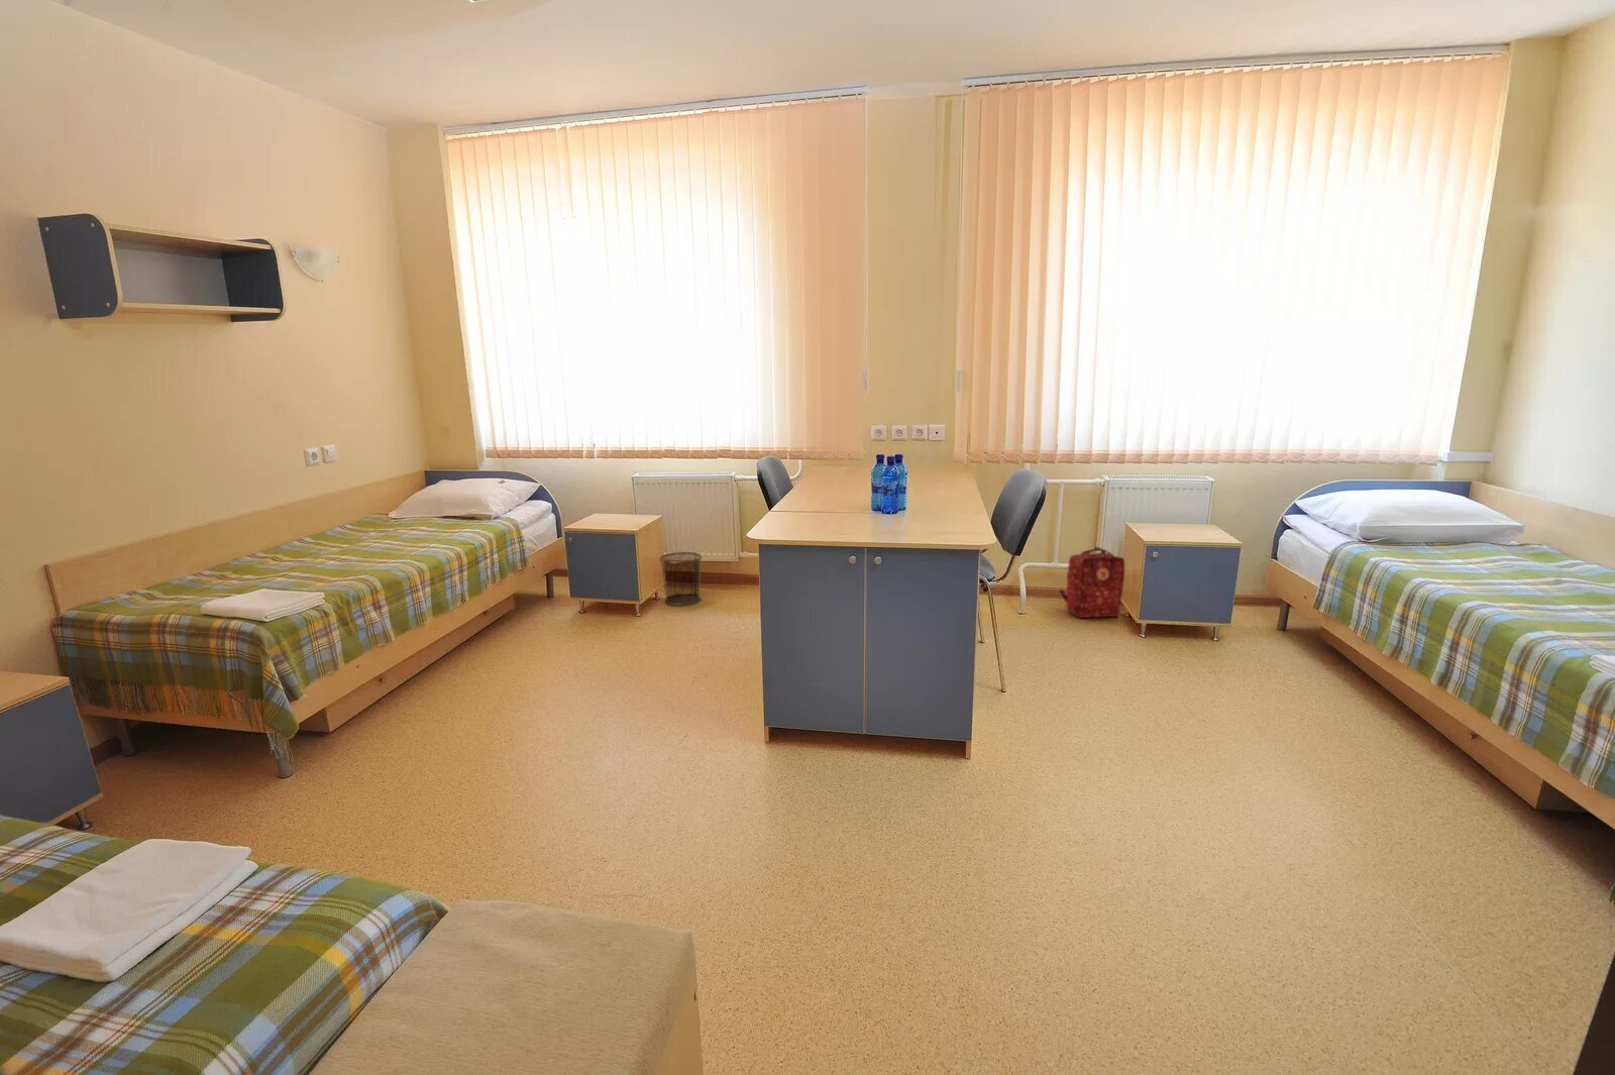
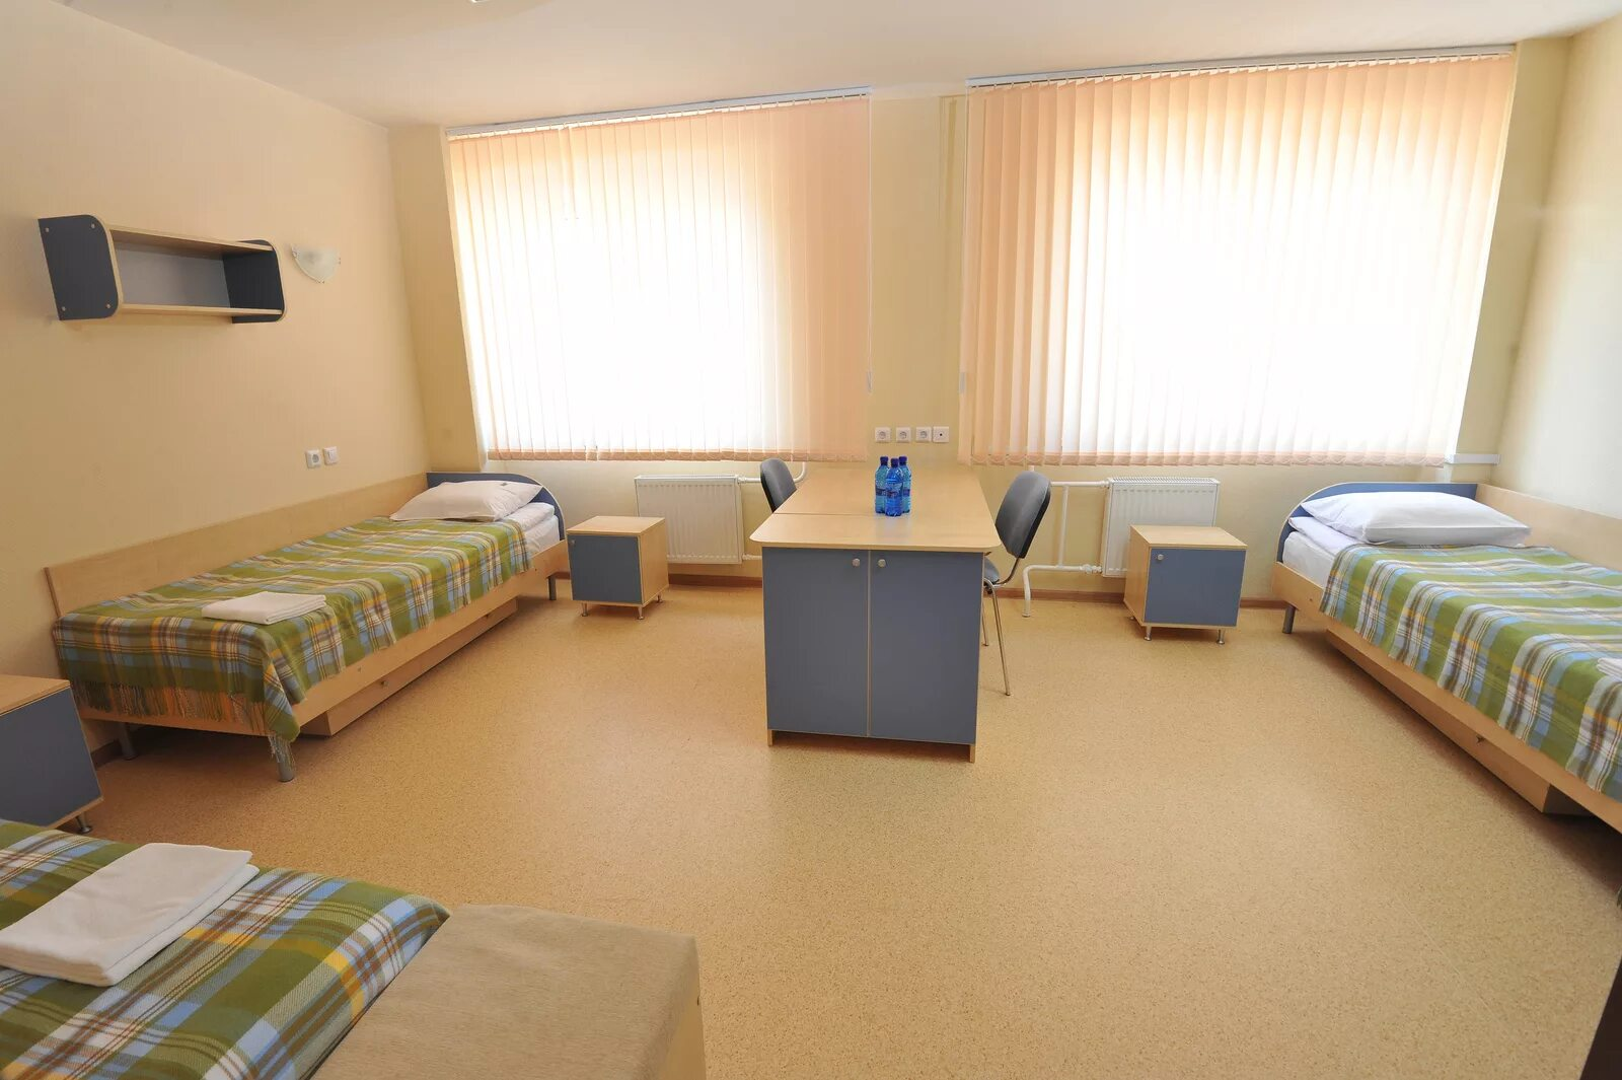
- waste bin (682, 578)
- backpack (1091, 579)
